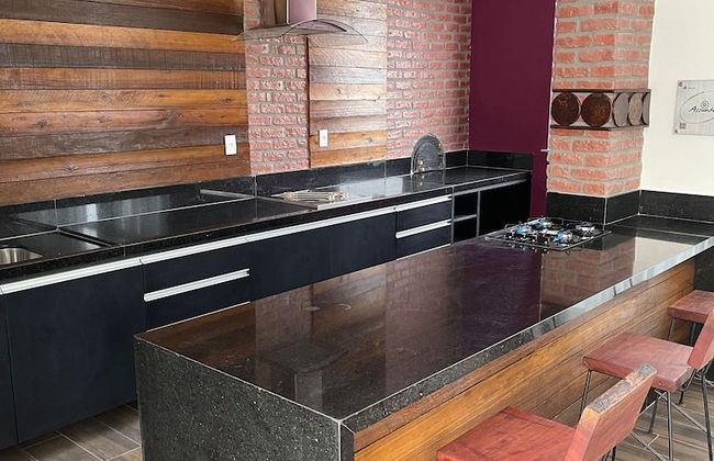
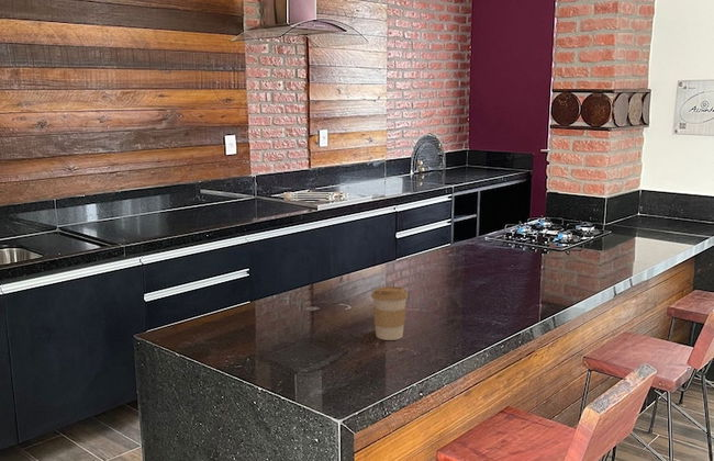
+ coffee cup (389, 311)
